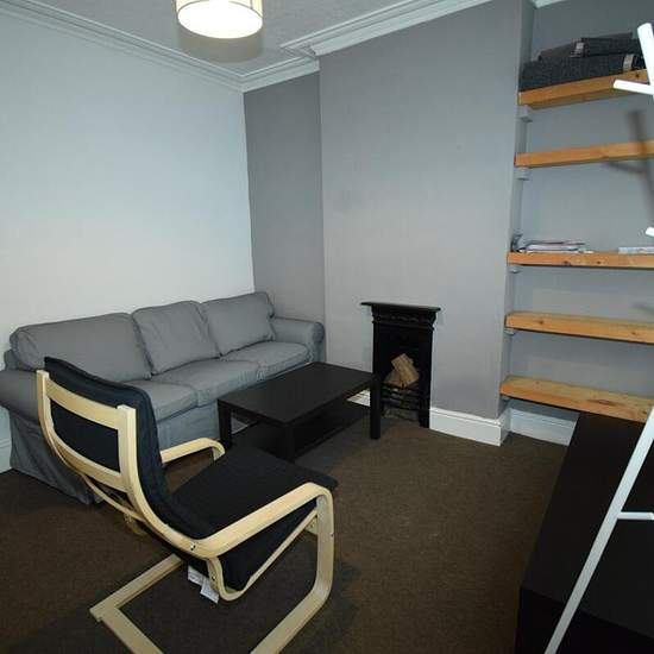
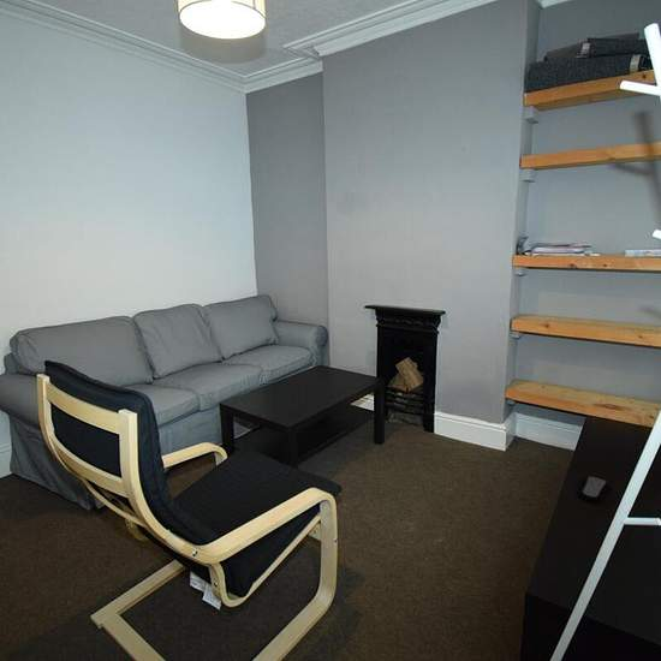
+ remote control (592, 488)
